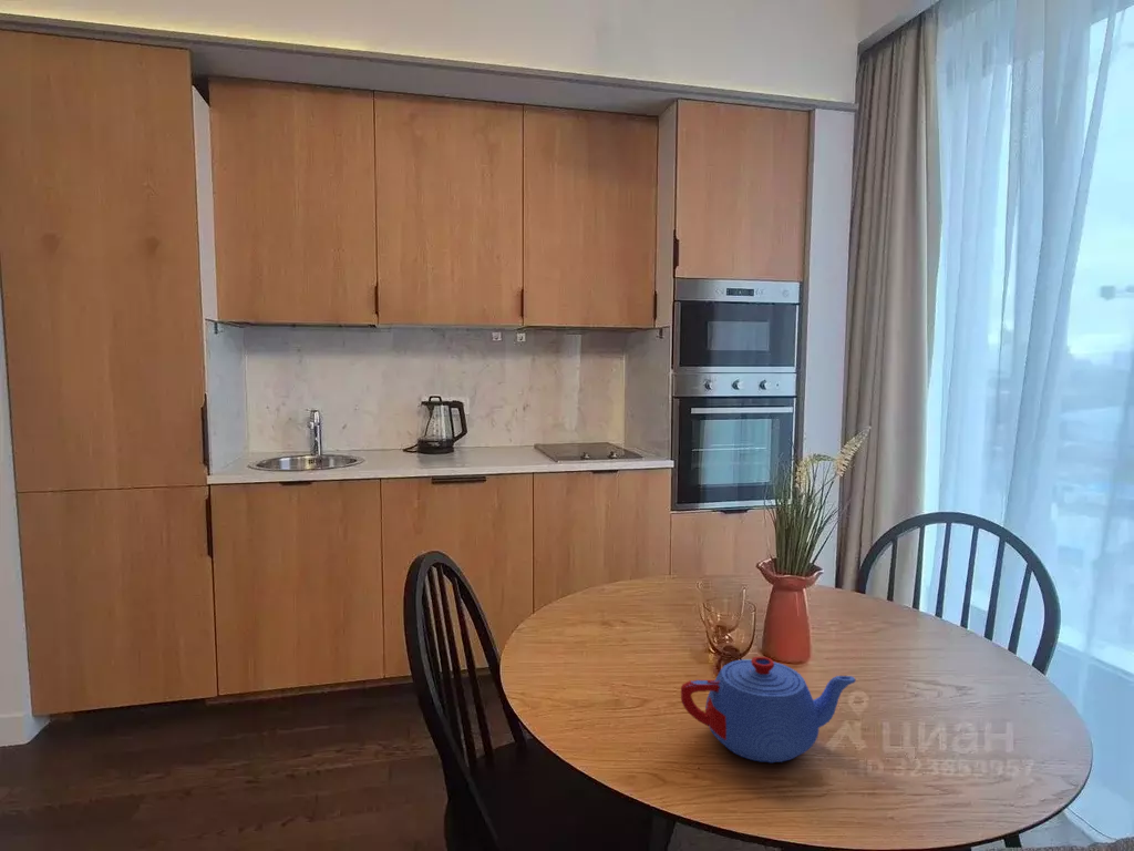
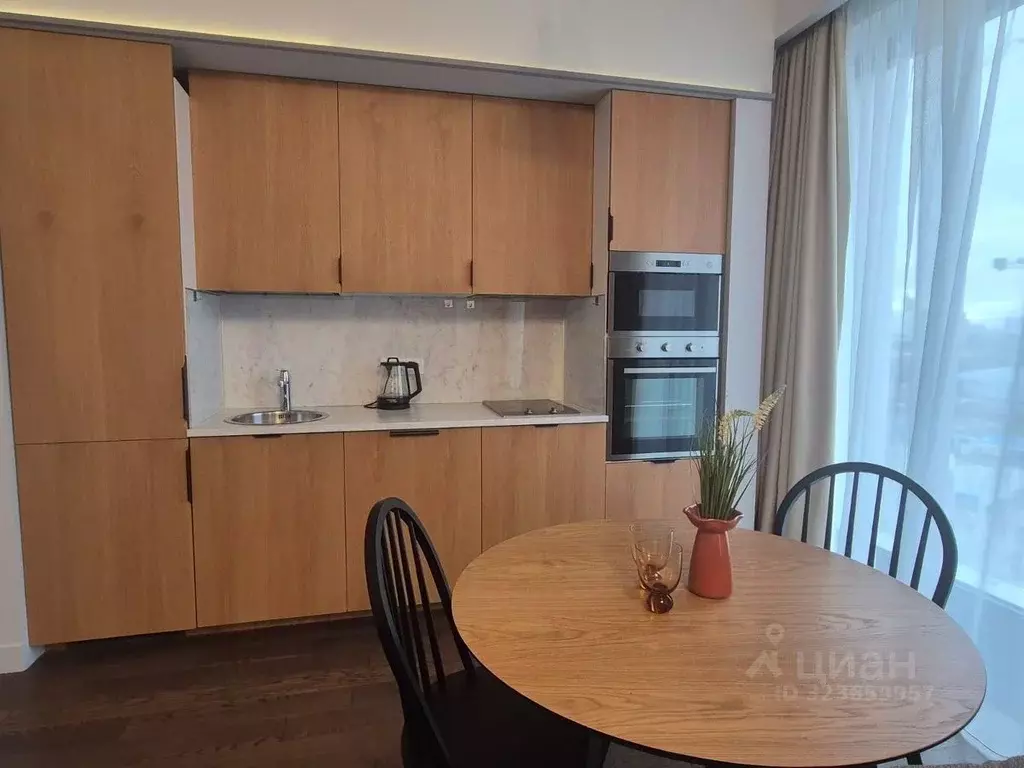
- teapot (766, 700)
